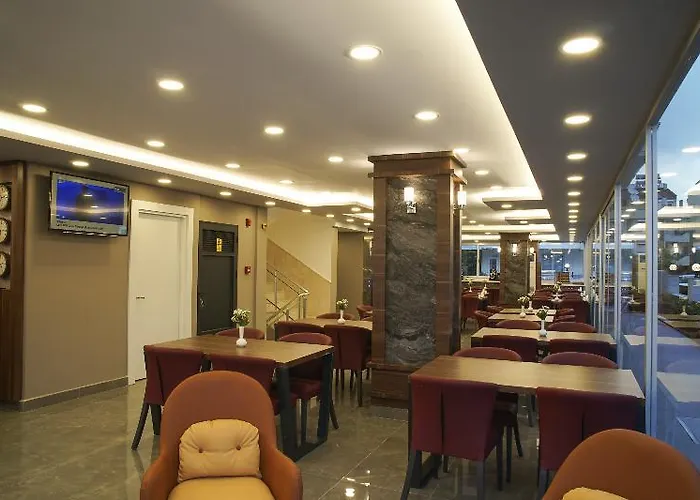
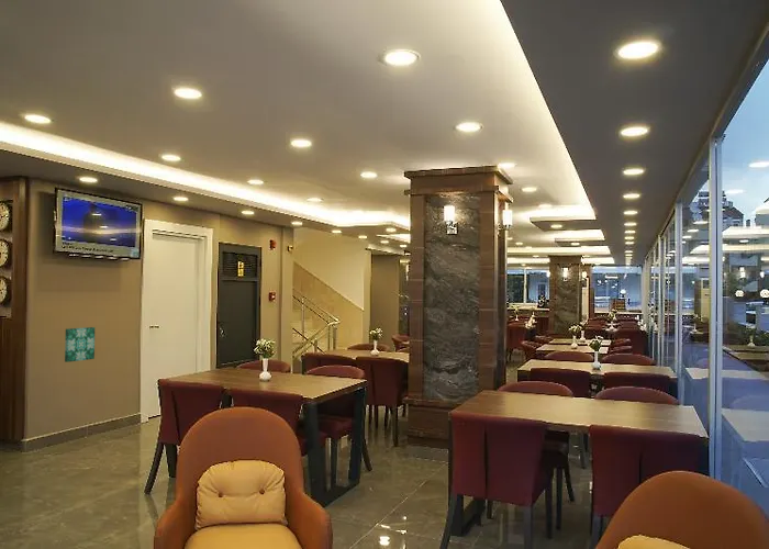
+ wall art (79, 344)
